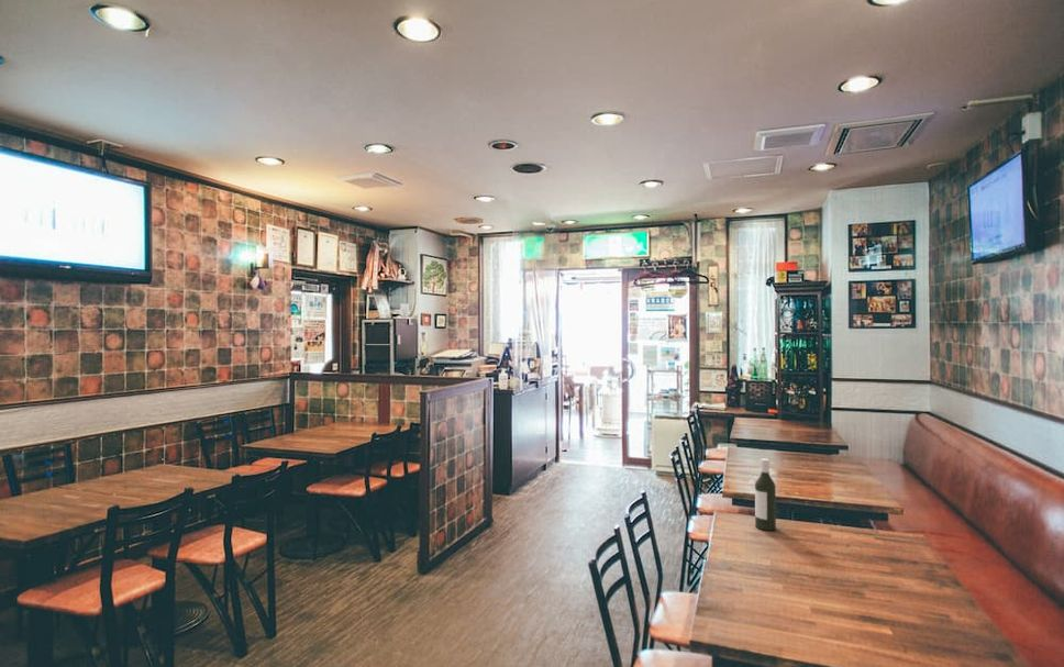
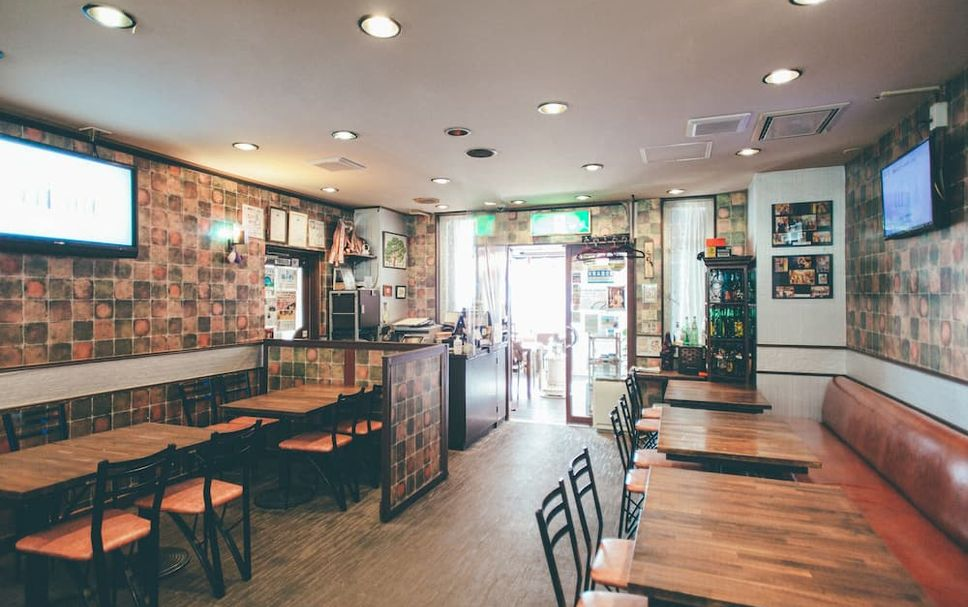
- bottle (765, 492)
